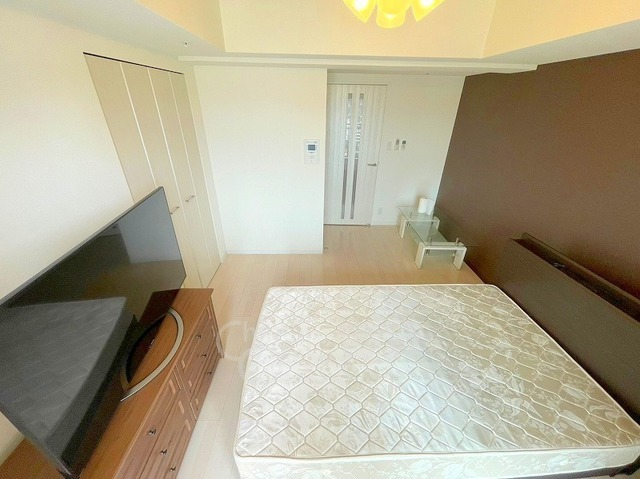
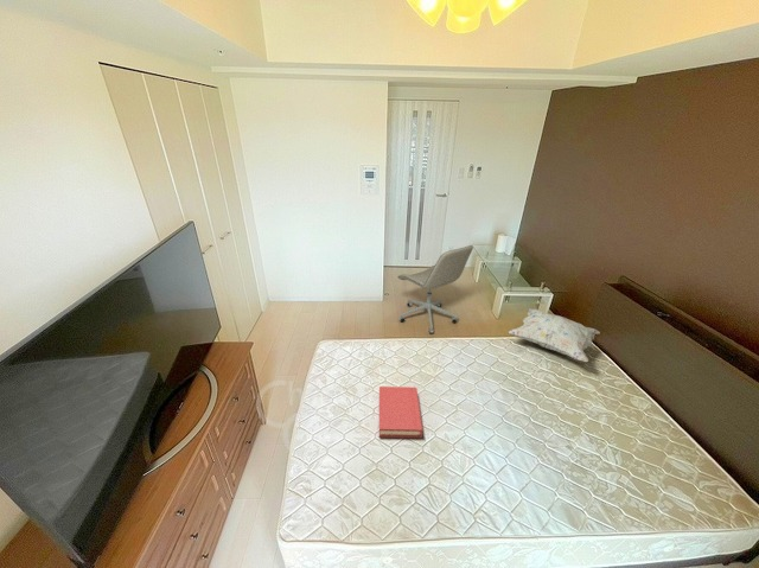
+ office chair (430, 280)
+ hardback book (398, 410)
+ decorative pillow (554, 332)
